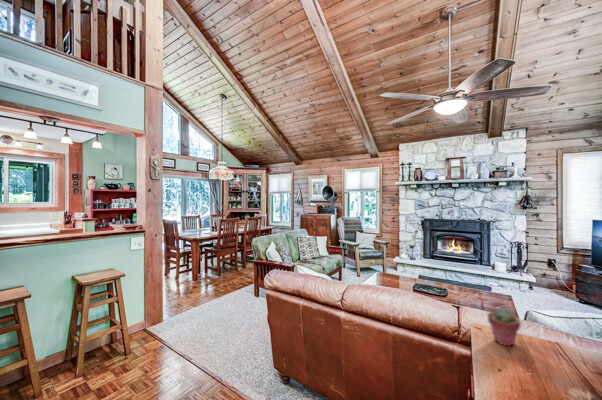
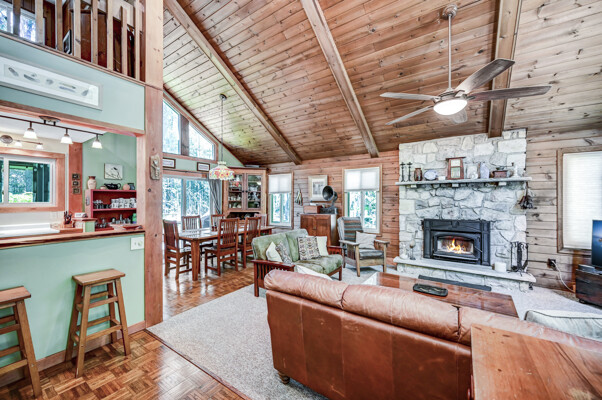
- potted succulent (503, 324)
